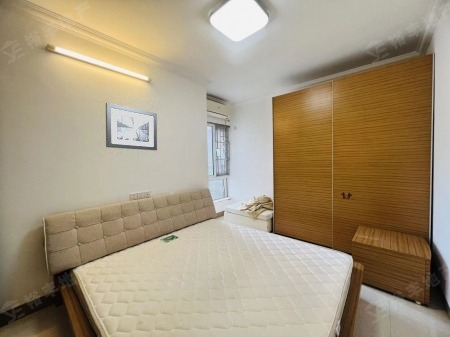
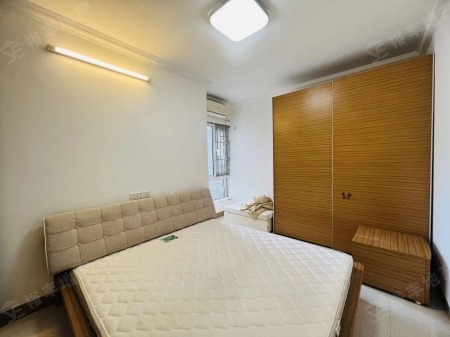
- wall art (133, 128)
